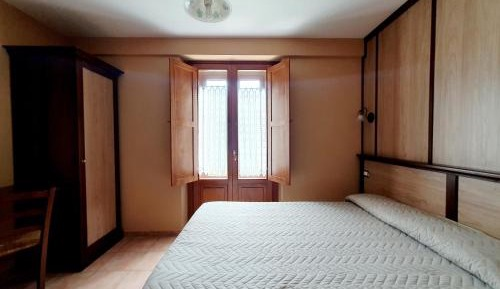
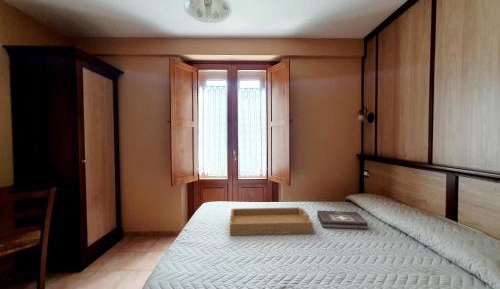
+ serving tray (268, 218)
+ first aid kit (340, 219)
